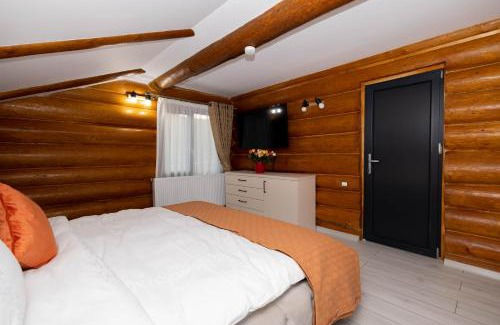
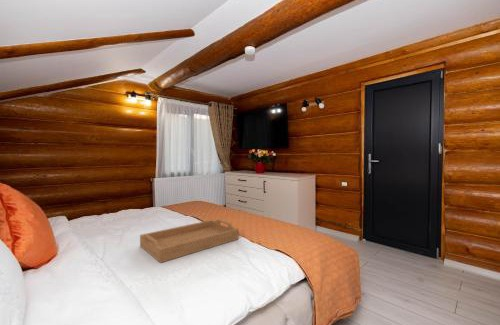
+ serving tray (191, 235)
